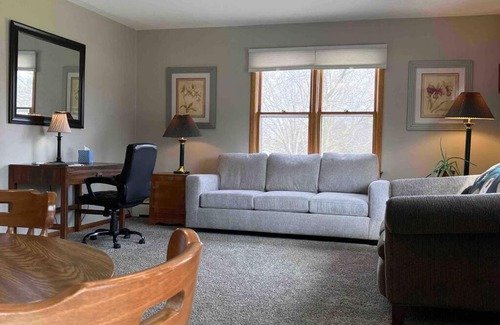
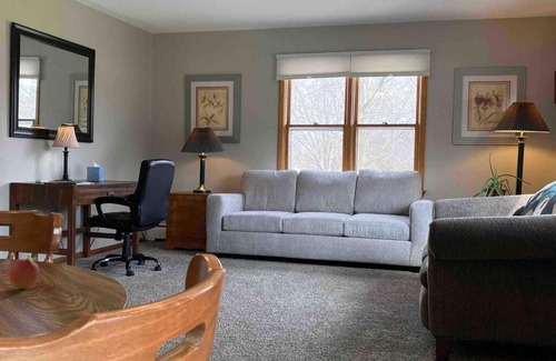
+ apple (23, 271)
